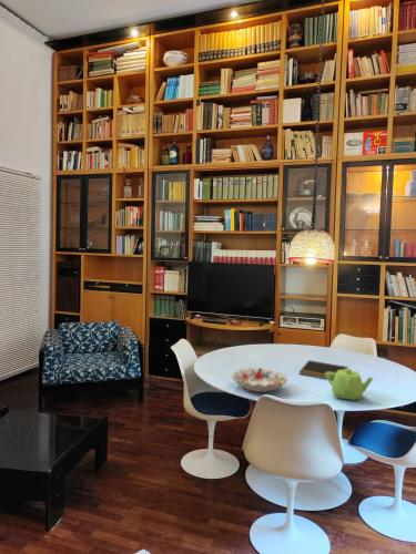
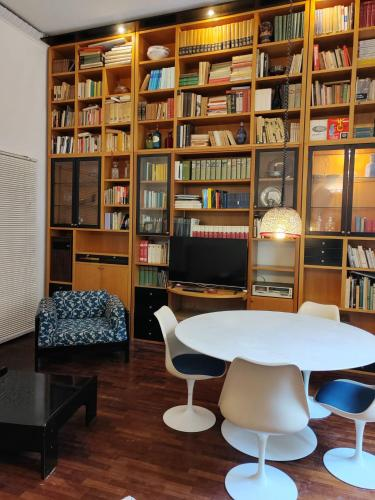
- teapot (348, 382)
- notepad (323, 370)
- decorative bowl (258, 381)
